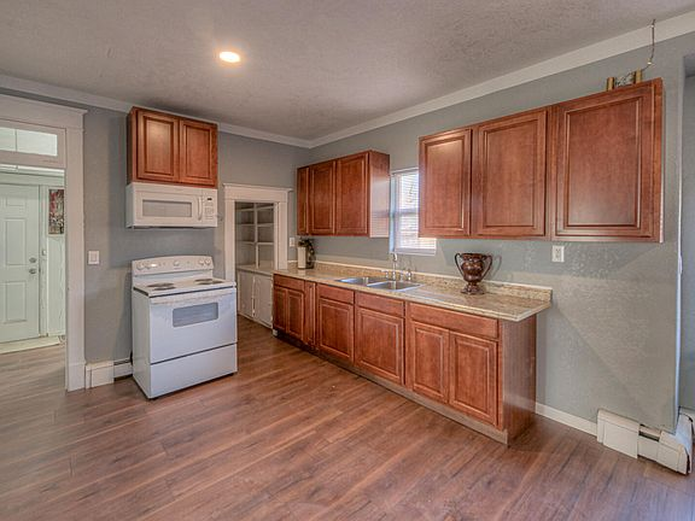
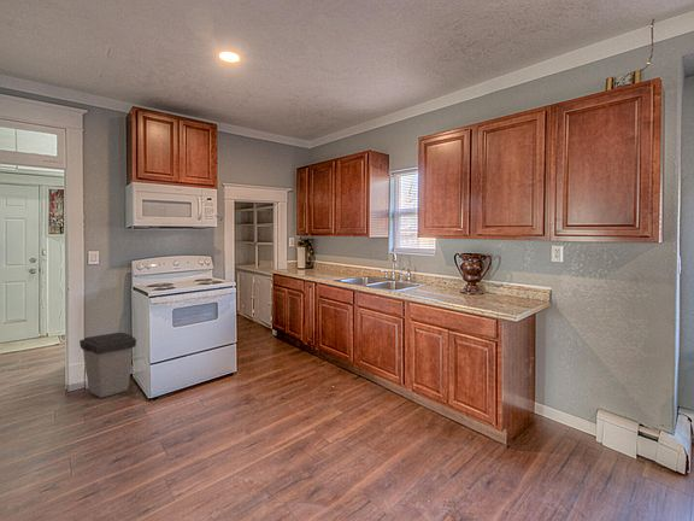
+ trash can (106, 363)
